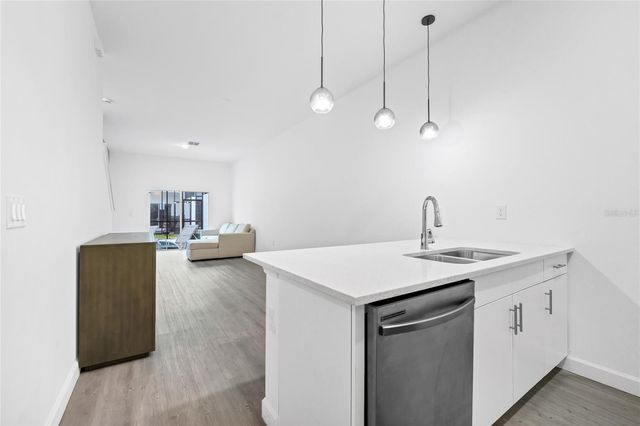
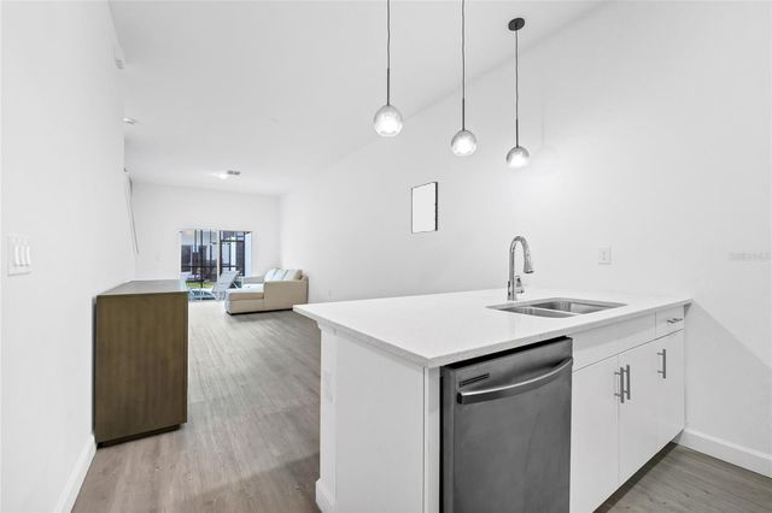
+ wall art (423, 208)
